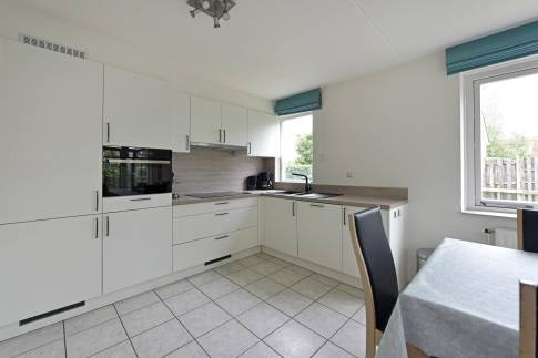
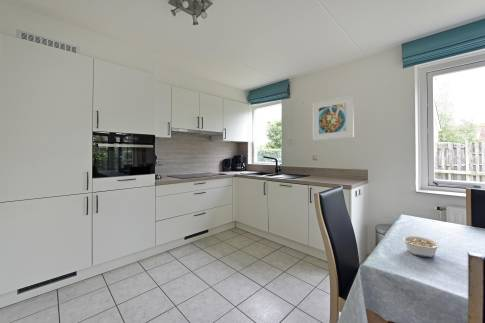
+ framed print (332, 119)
+ legume (420, 246)
